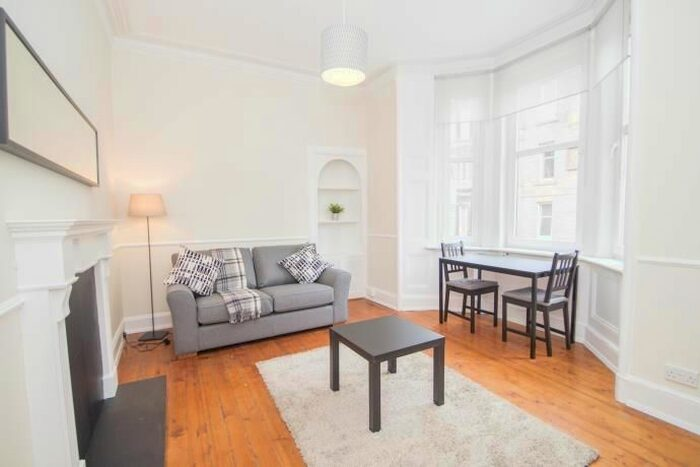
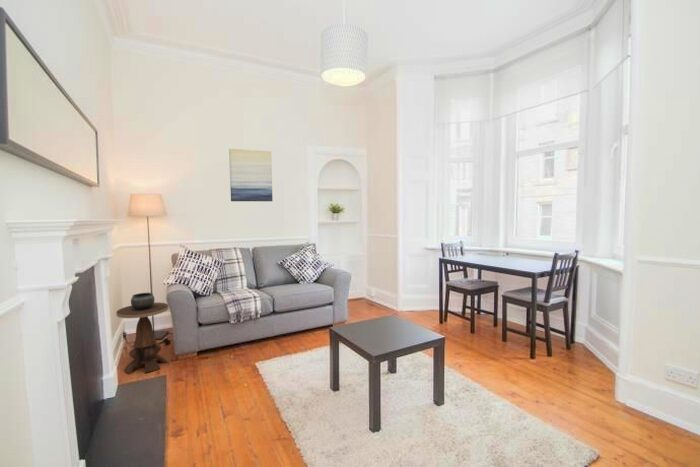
+ wall art (251, 175)
+ side table (144, 330)
